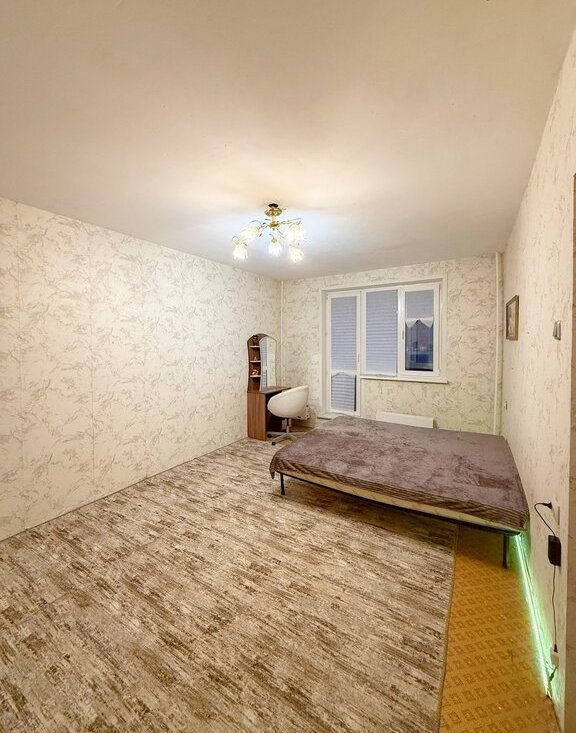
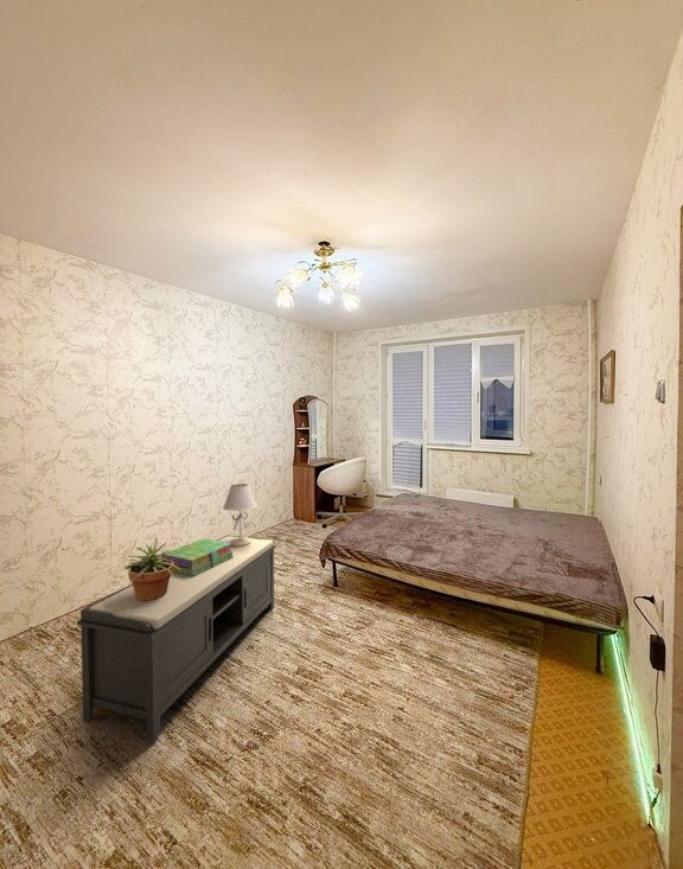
+ potted plant (153, 568)
+ bench (199, 608)
+ stack of books (198, 555)
+ table lamp (240, 513)
